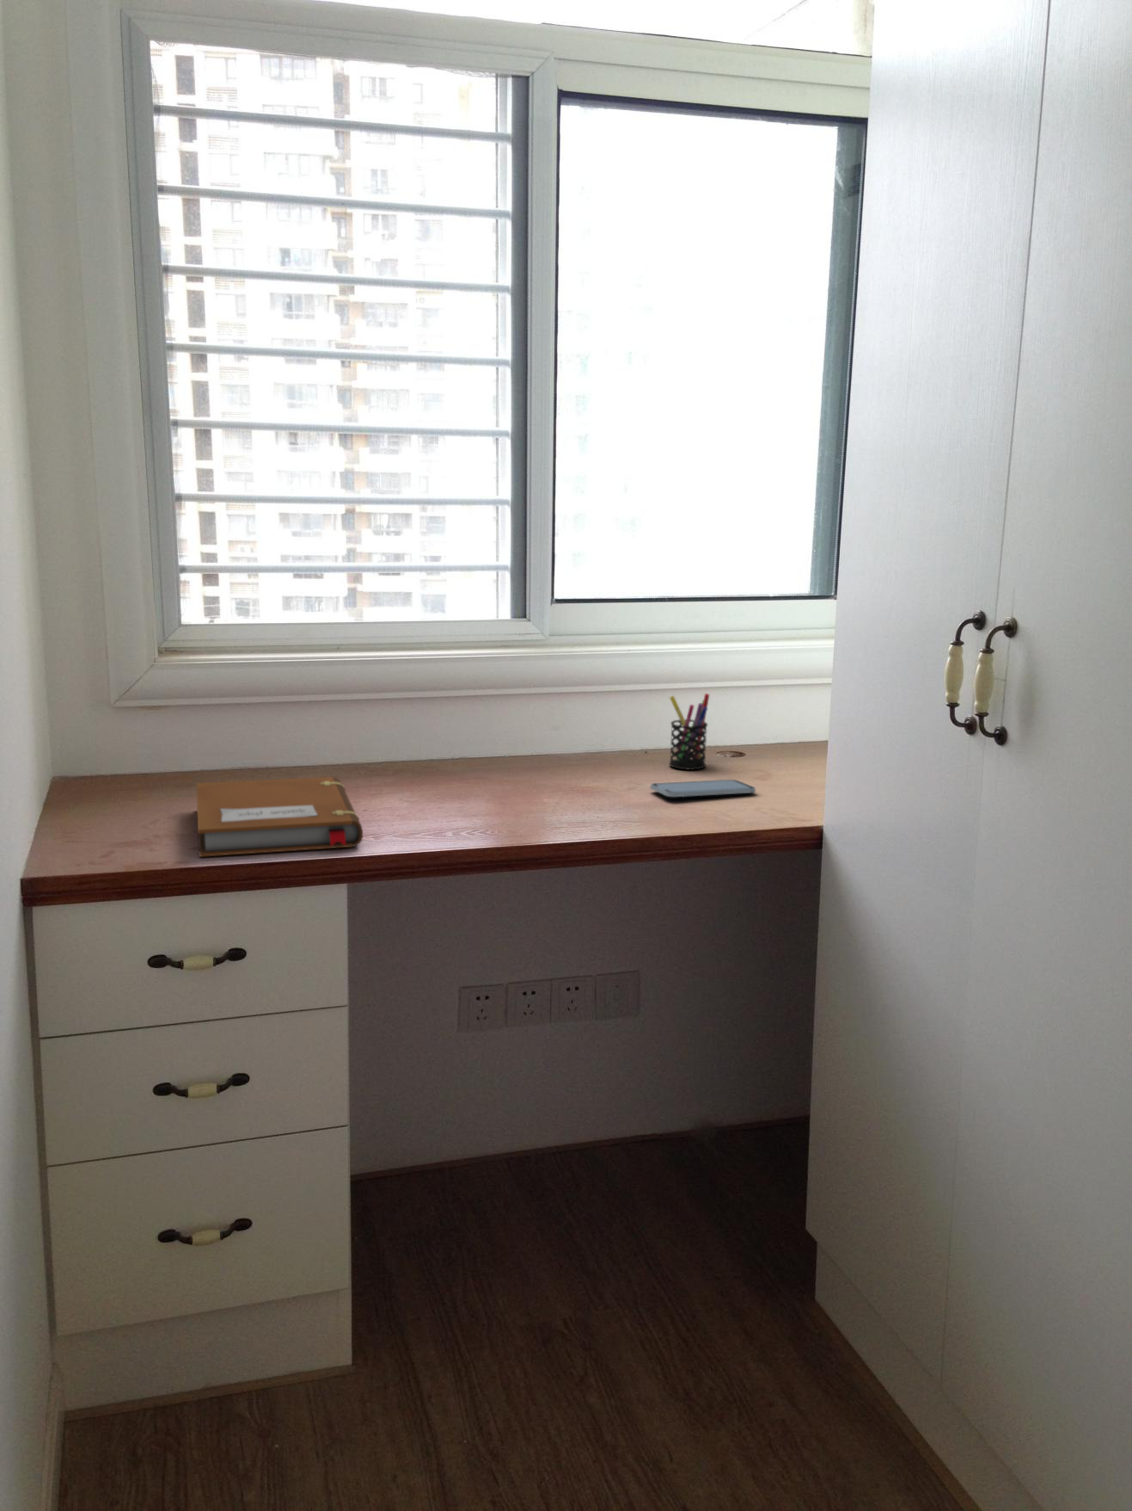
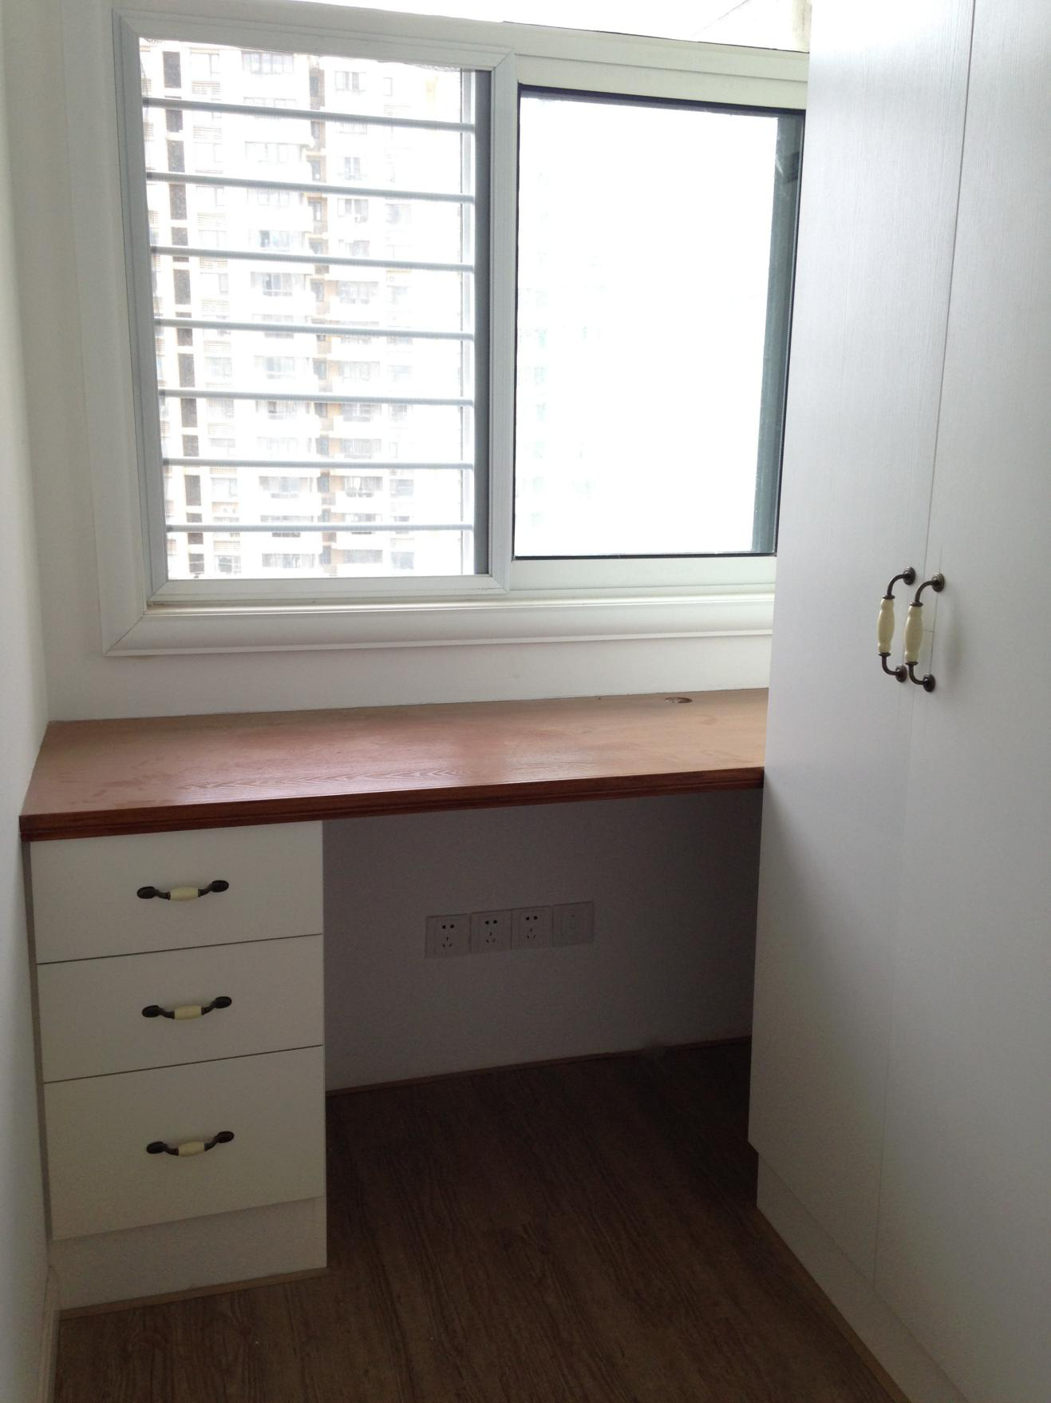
- smartphone (703, 788)
- notebook (276, 814)
- pen holder (693, 728)
